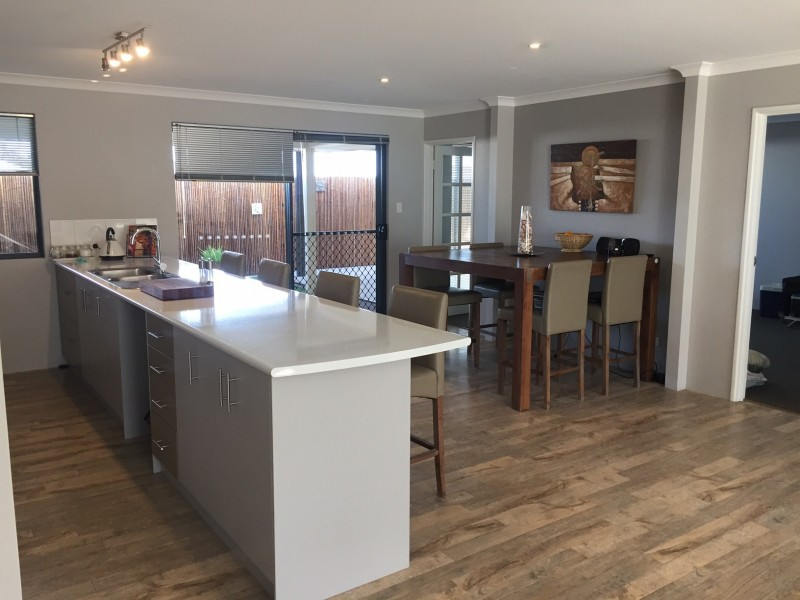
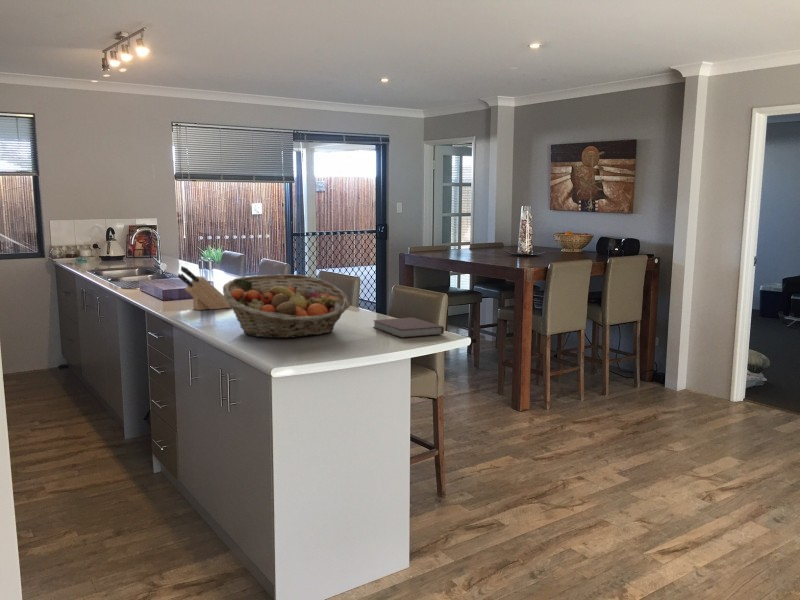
+ knife block (205, 287)
+ notebook (407, 327)
+ fruit basket (287, 304)
